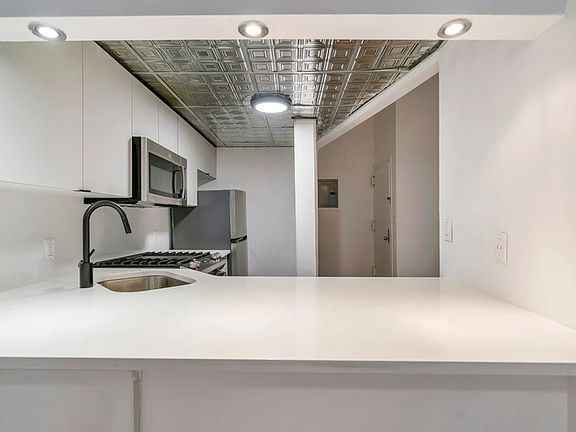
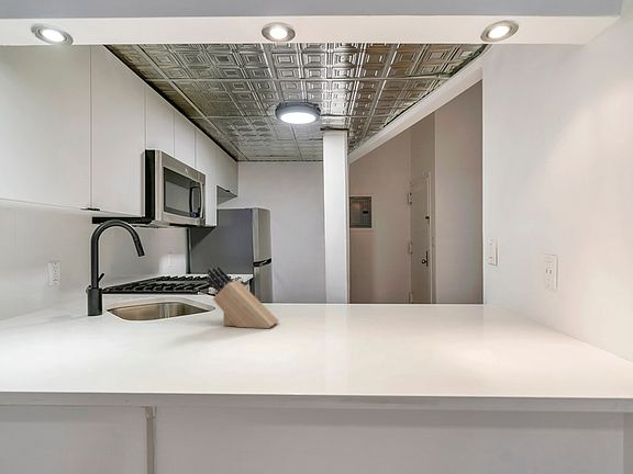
+ knife block (241, 295)
